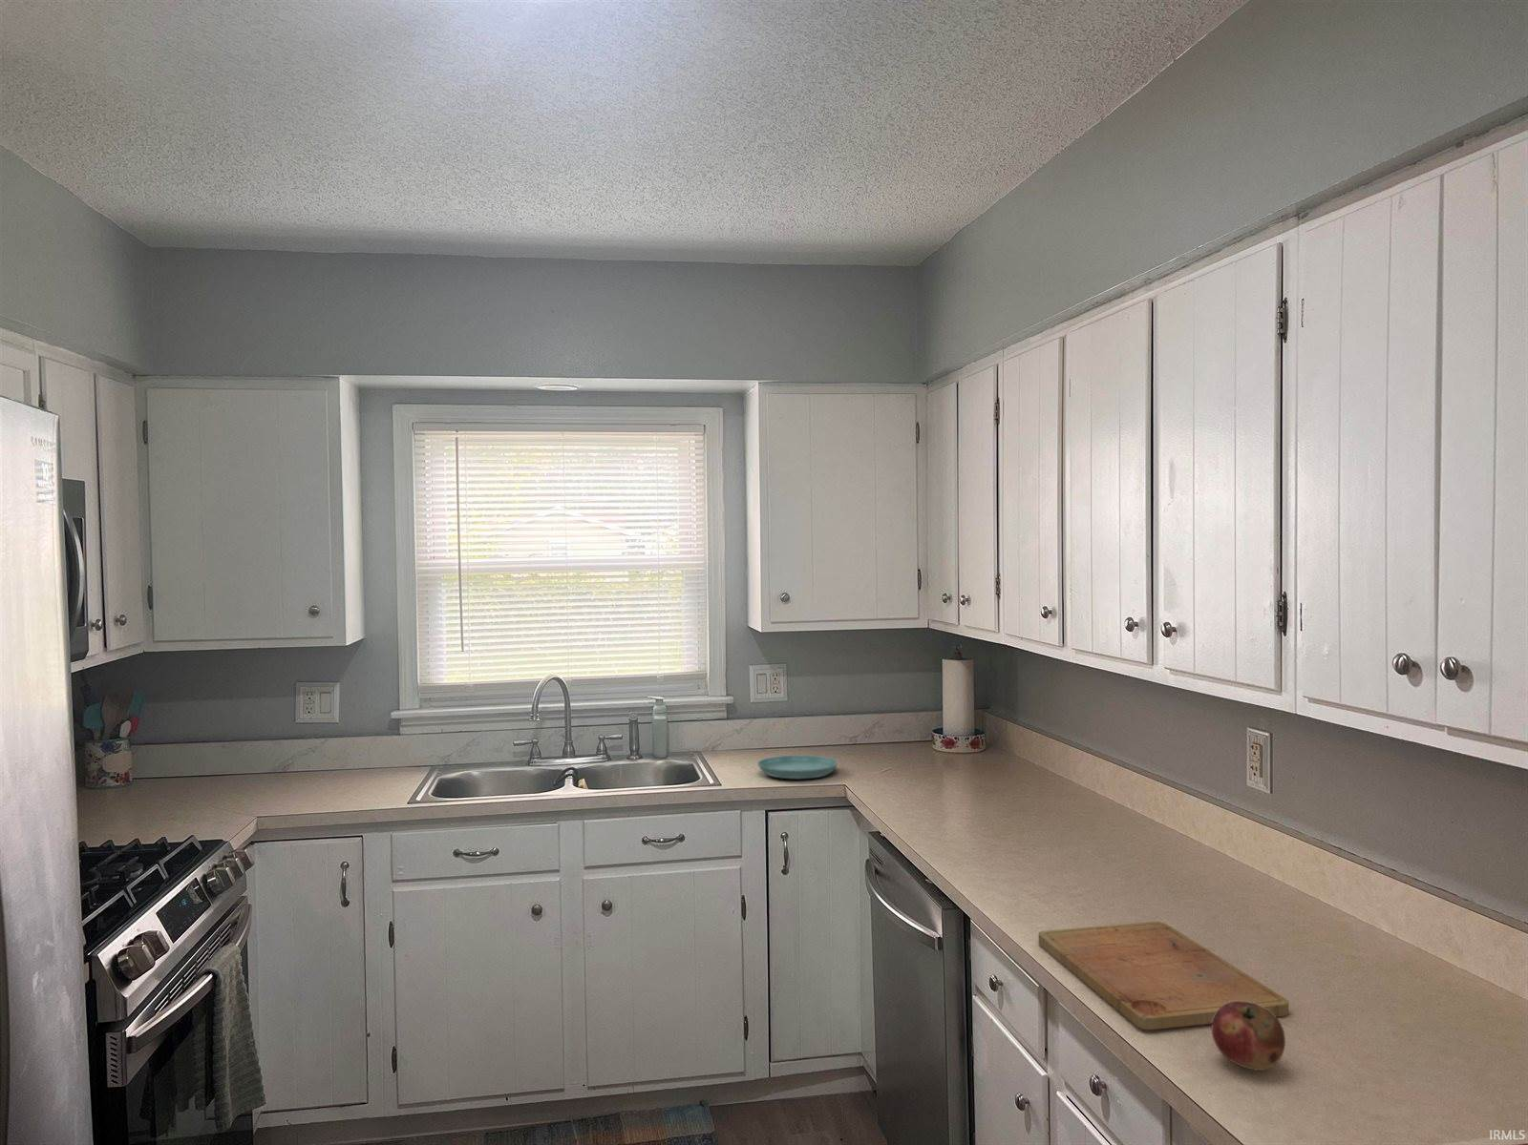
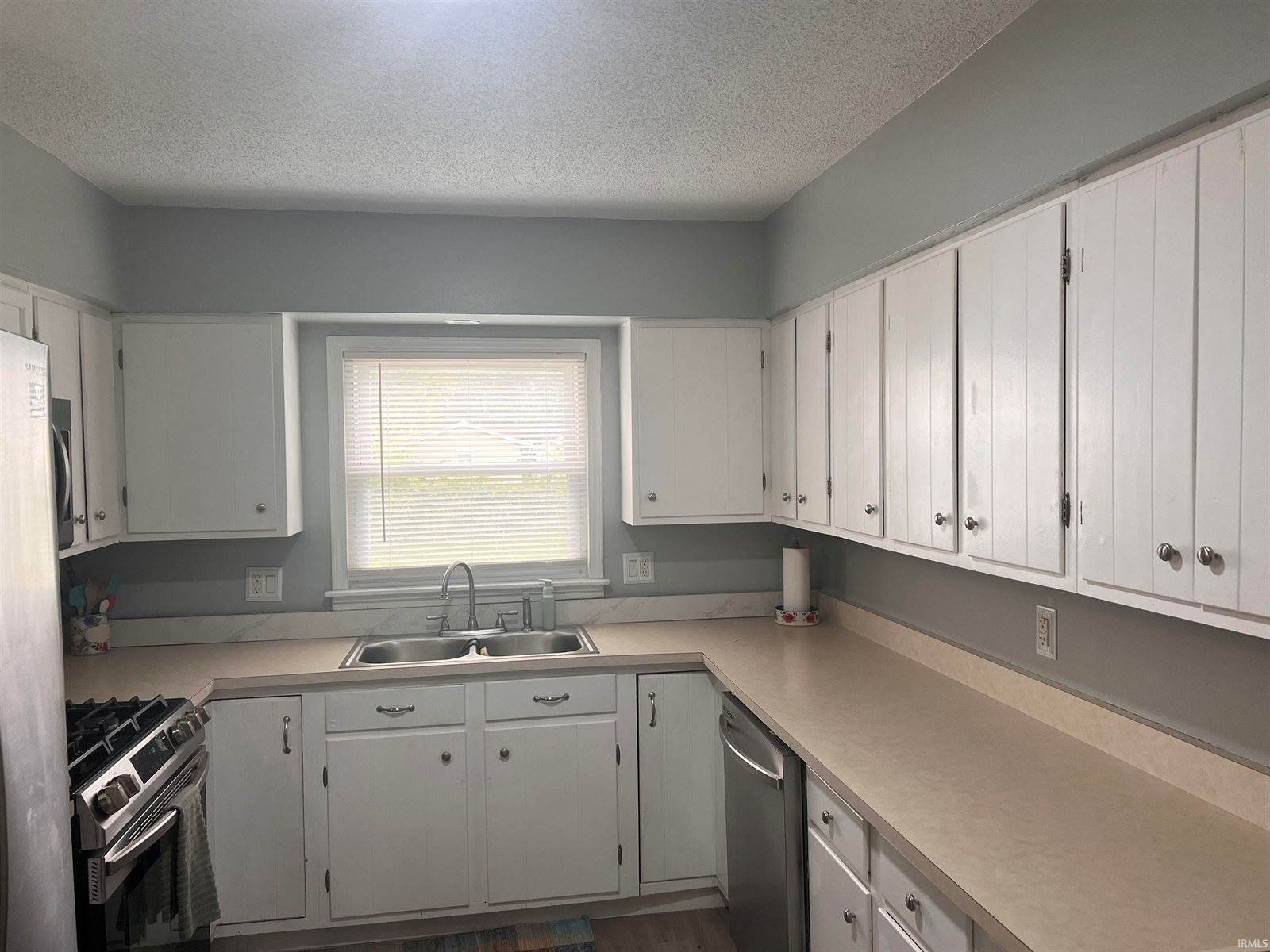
- fruit (1248, 1033)
- cutting board (1153, 969)
- saucer (798, 767)
